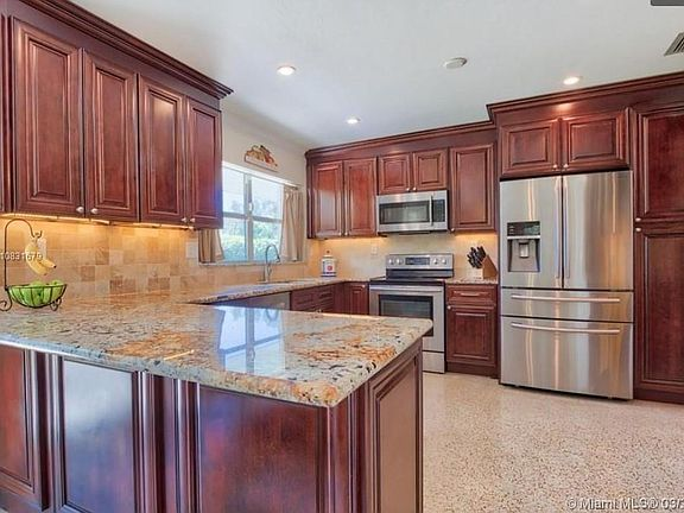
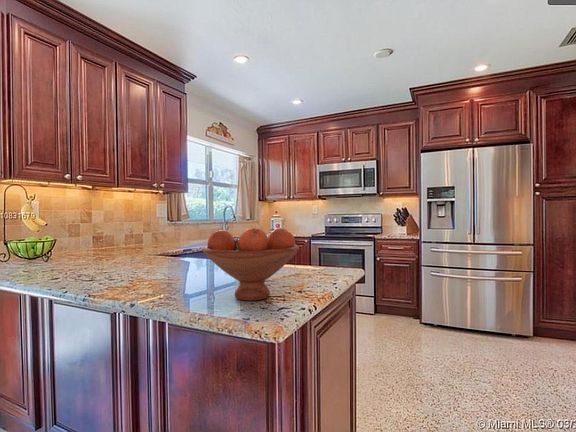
+ fruit bowl (251, 261)
